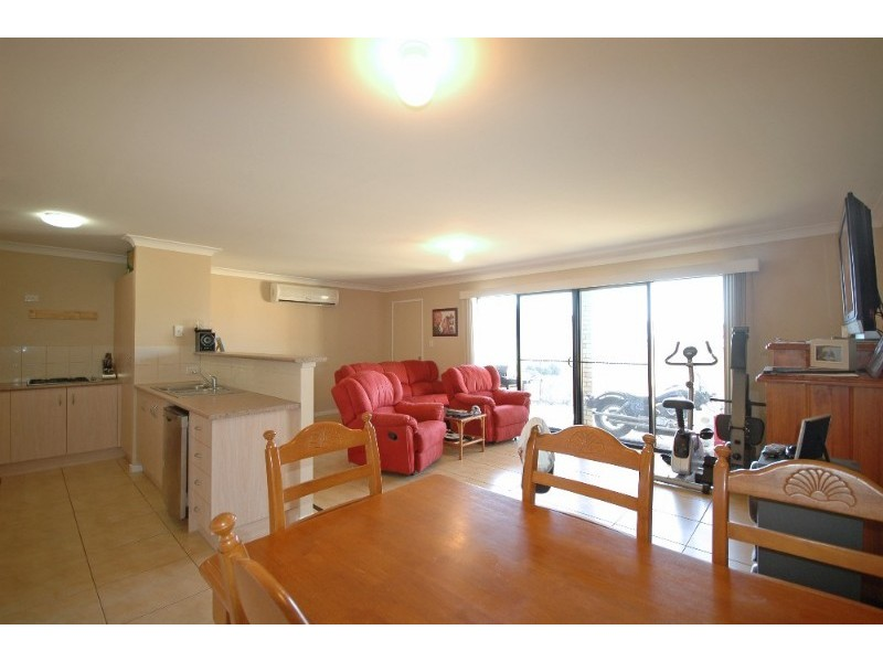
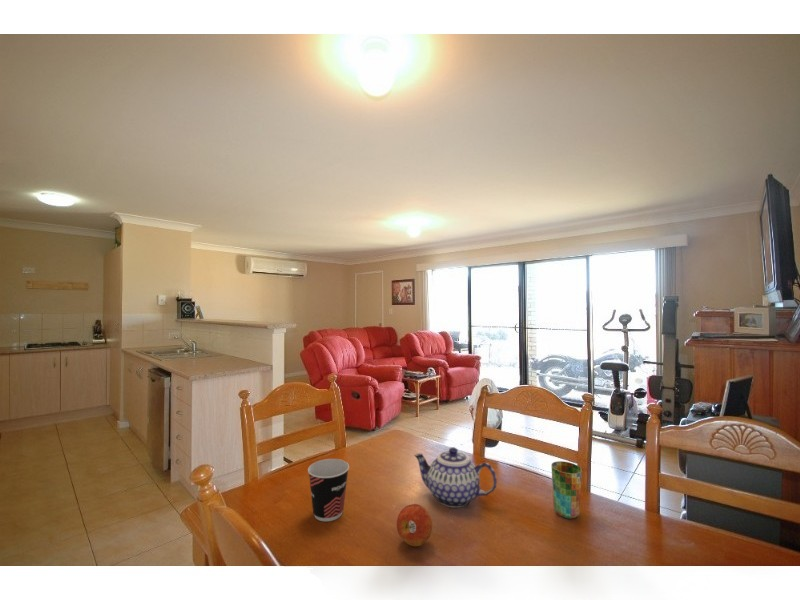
+ teapot (453, 473)
+ cup (328, 490)
+ fruit (414, 525)
+ cup (566, 490)
